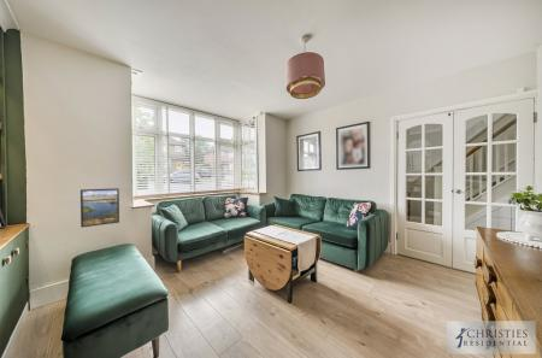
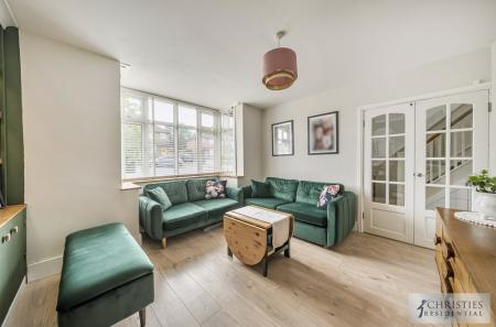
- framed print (100, 206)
